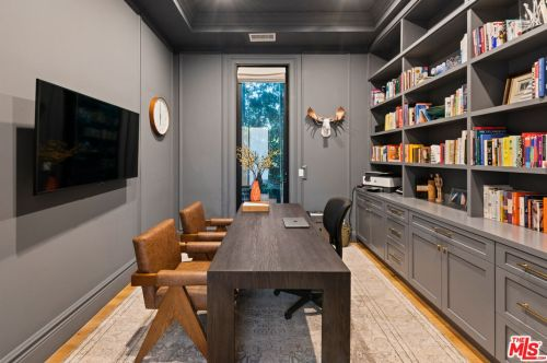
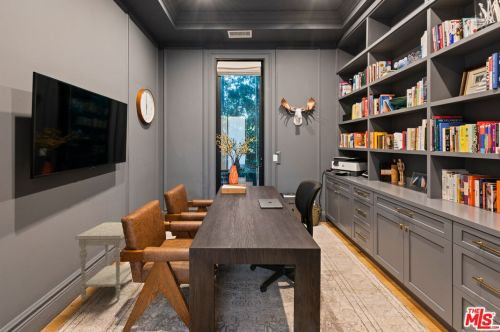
+ side table (114, 256)
